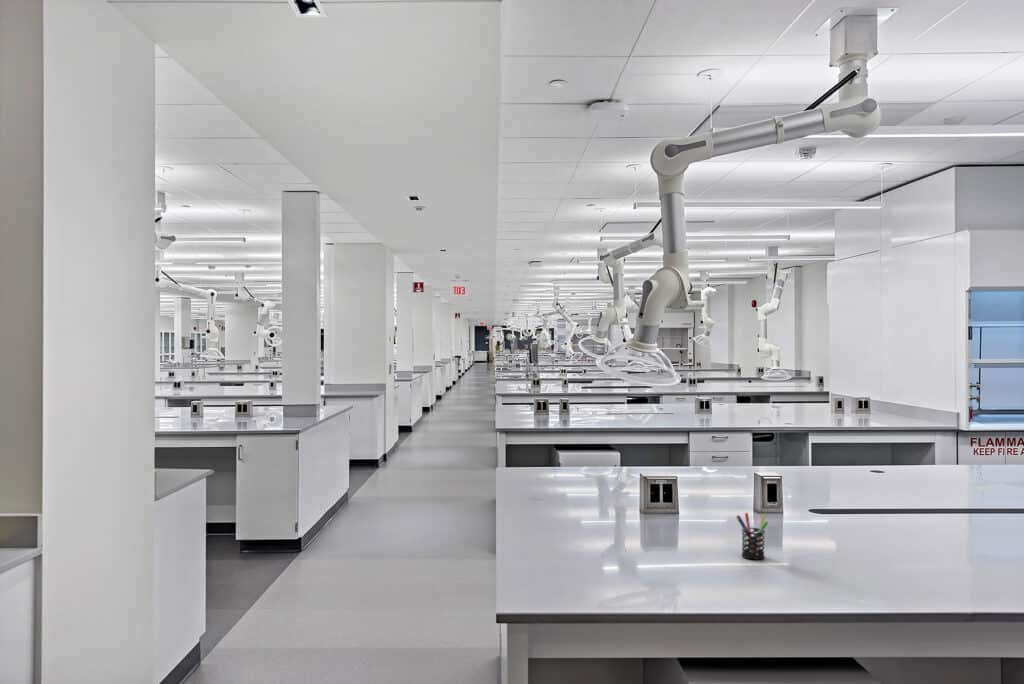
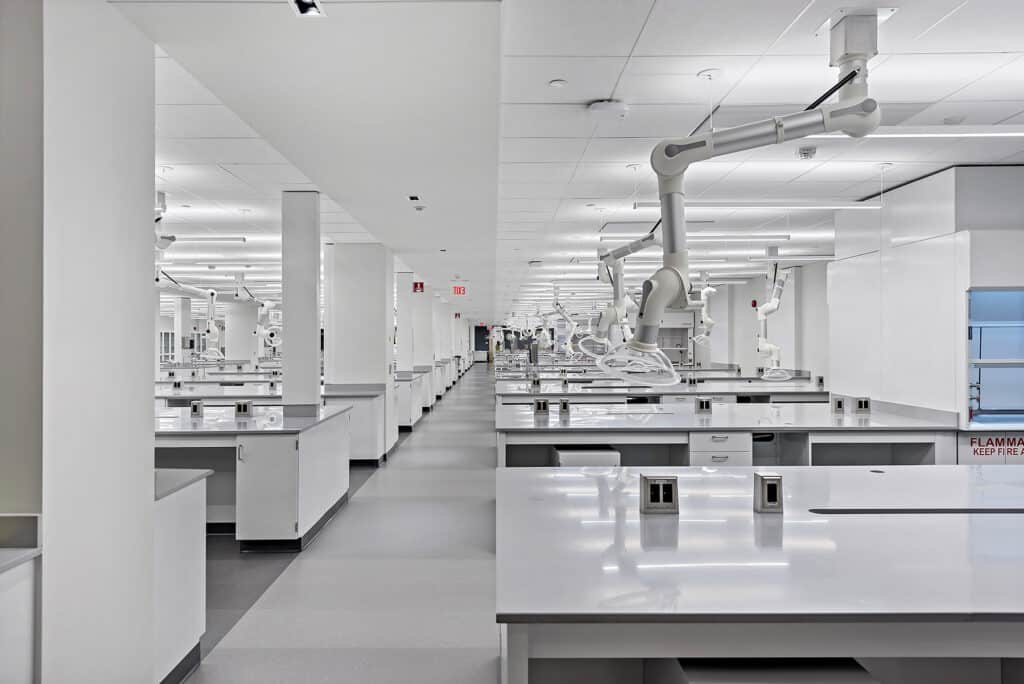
- pen holder (754, 534)
